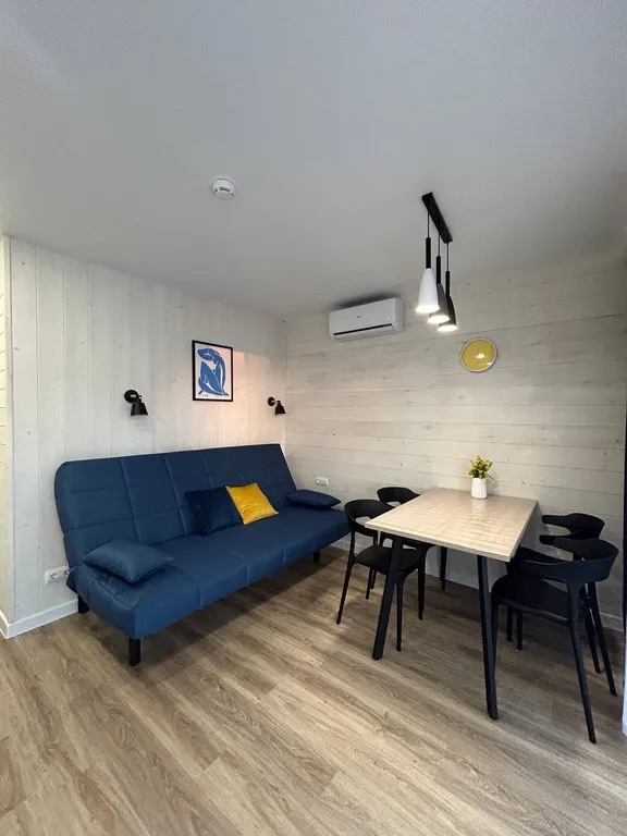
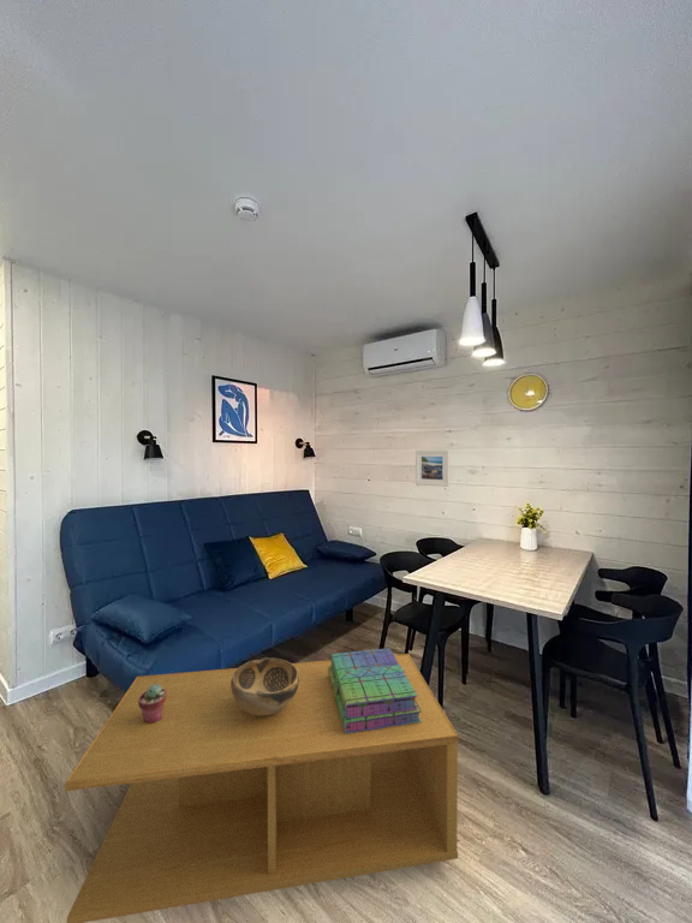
+ coffee table (279, 763)
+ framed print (431, 468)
+ potted succulent (153, 701)
+ decorative bowl (266, 689)
+ stack of books (370, 684)
